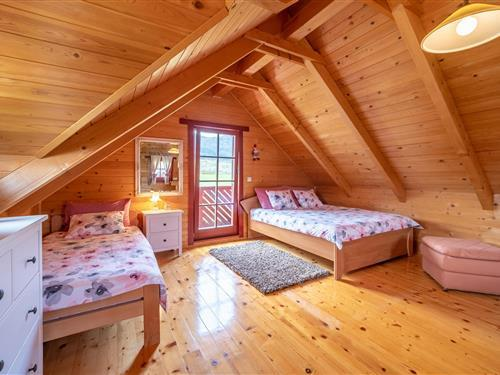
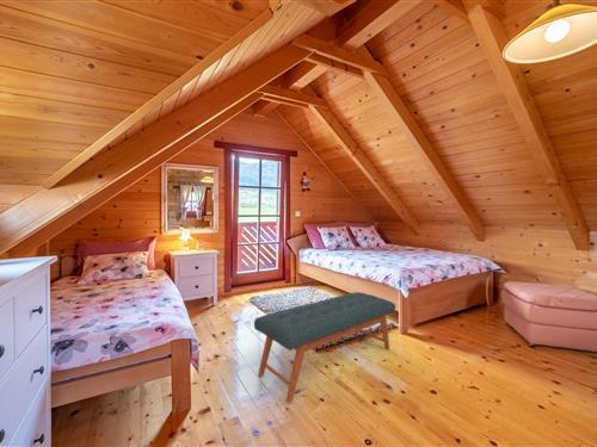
+ bench (331, 334)
